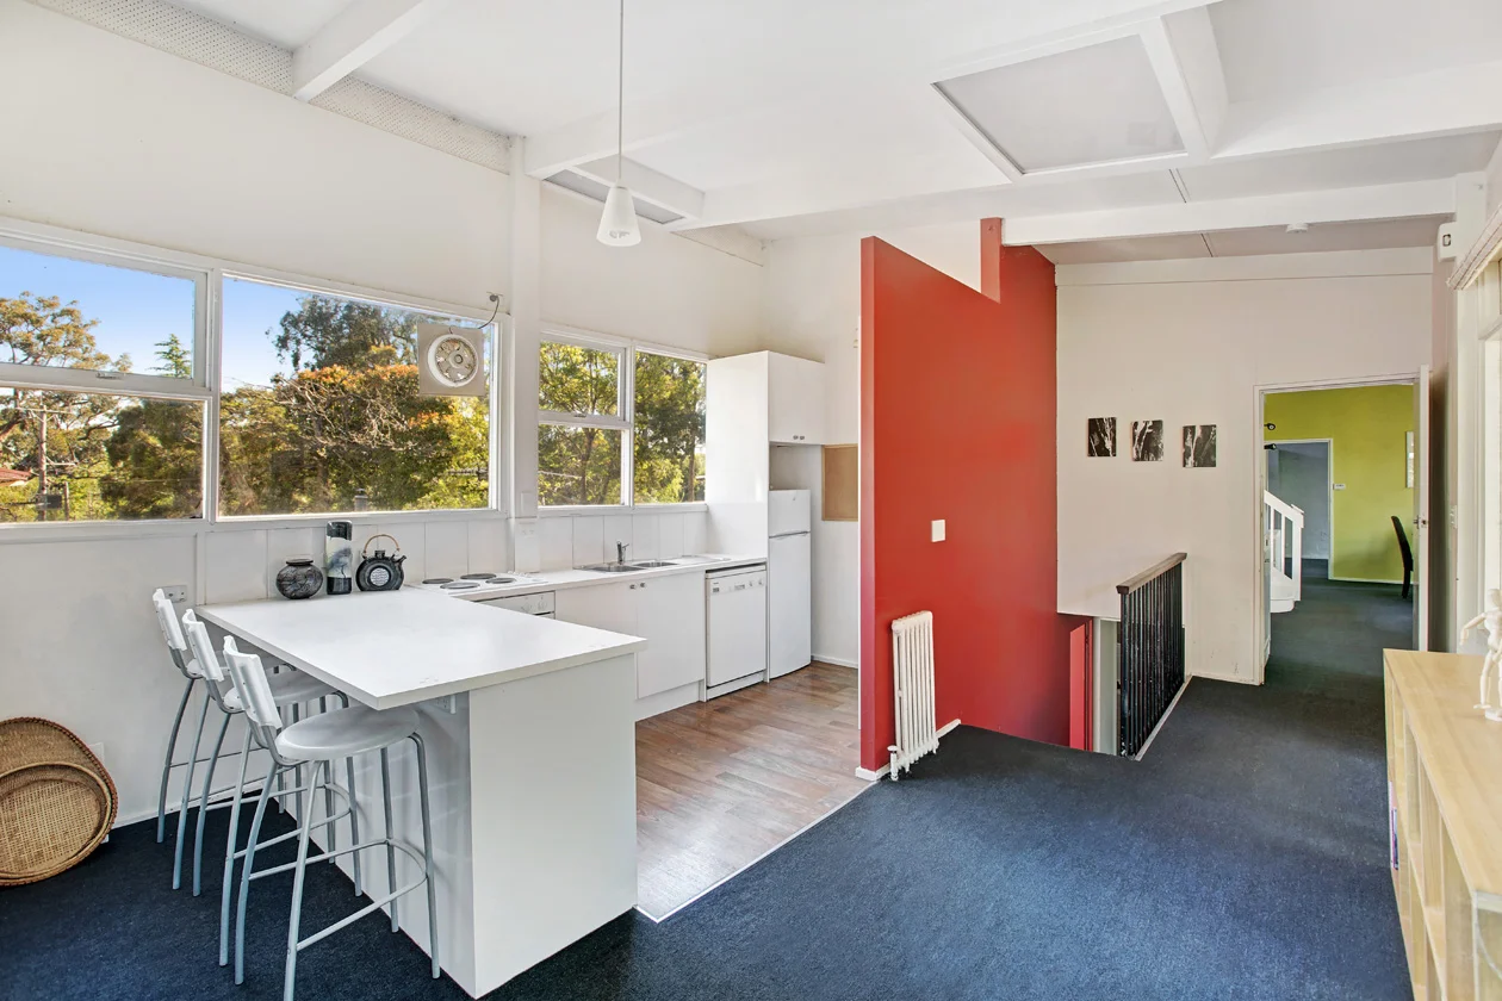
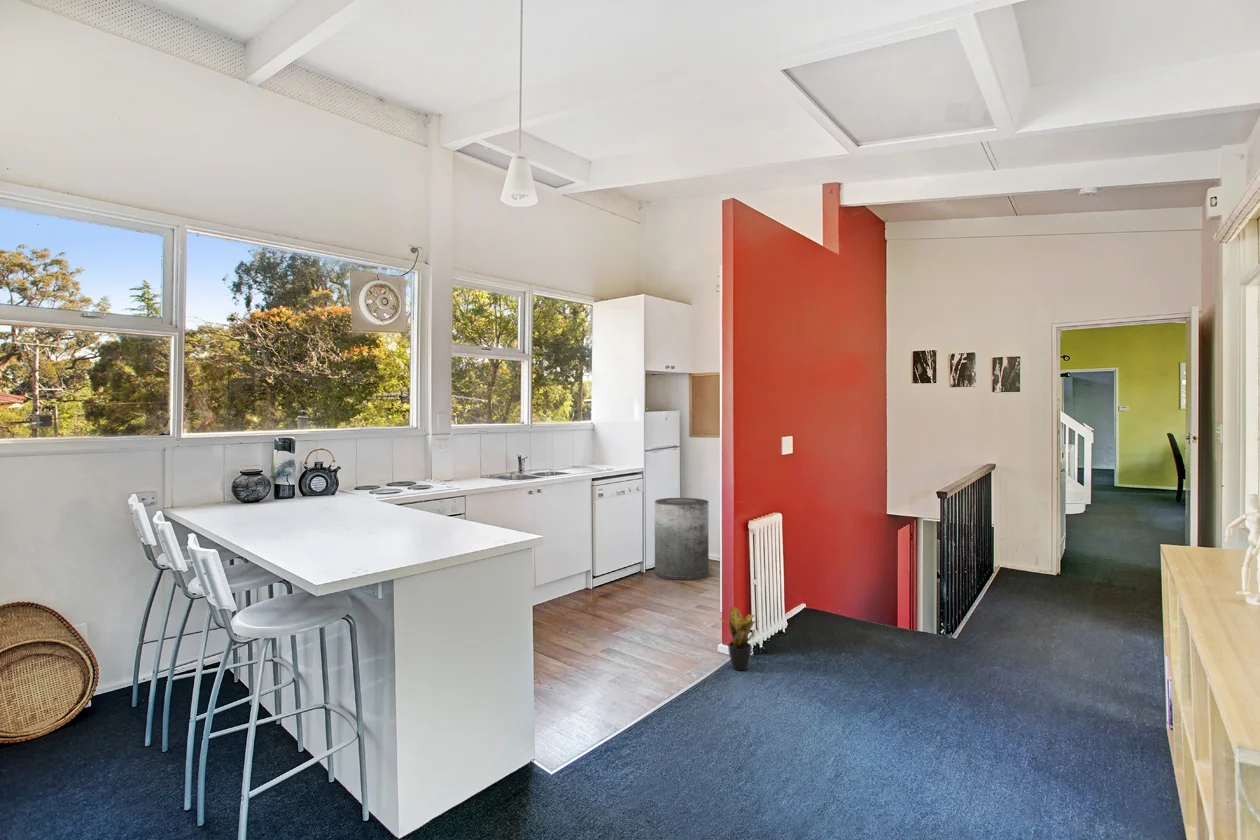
+ potted plant (741, 634)
+ trash can (681, 536)
